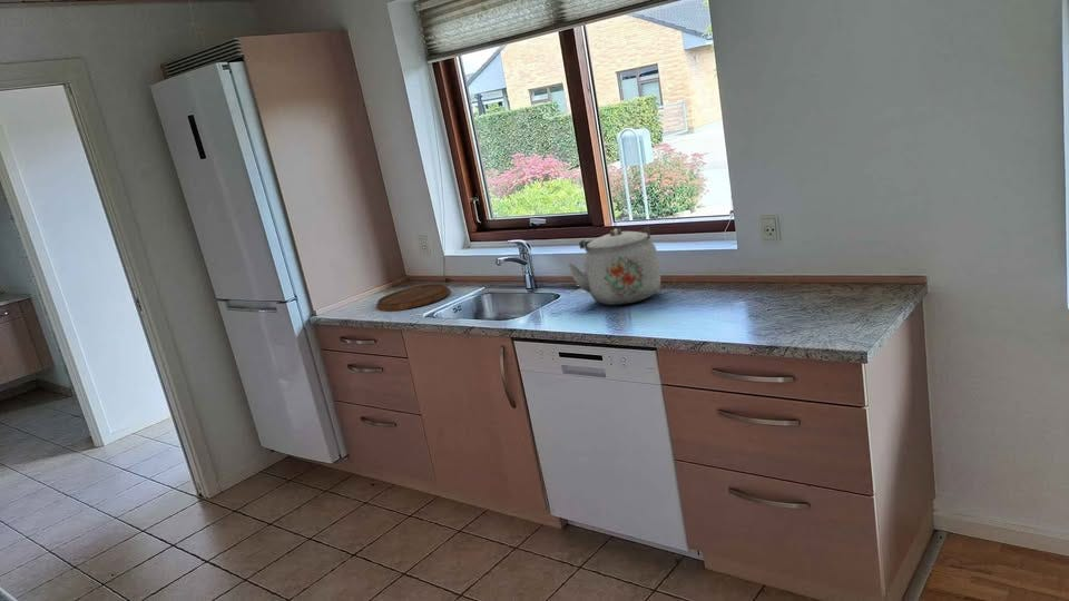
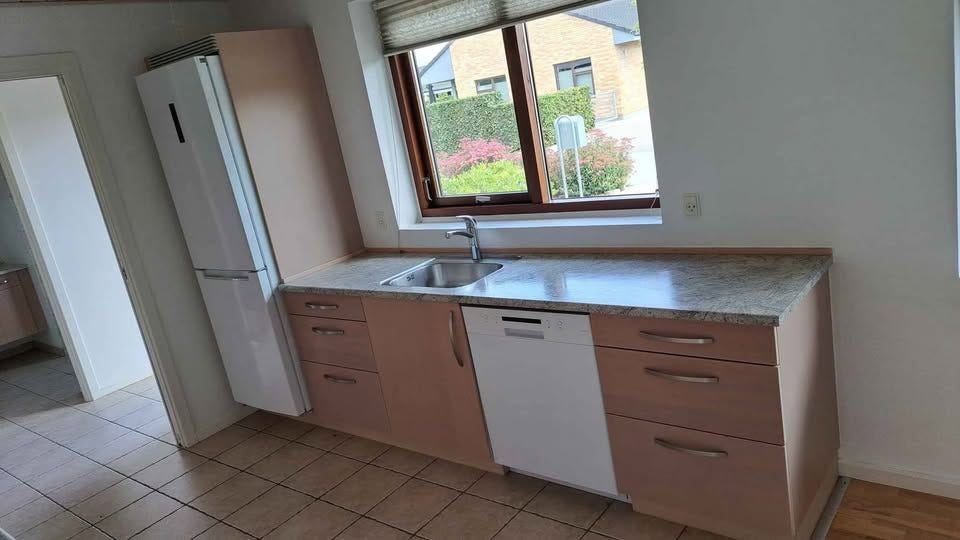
- kettle (612, 265)
- cutting board (412, 296)
